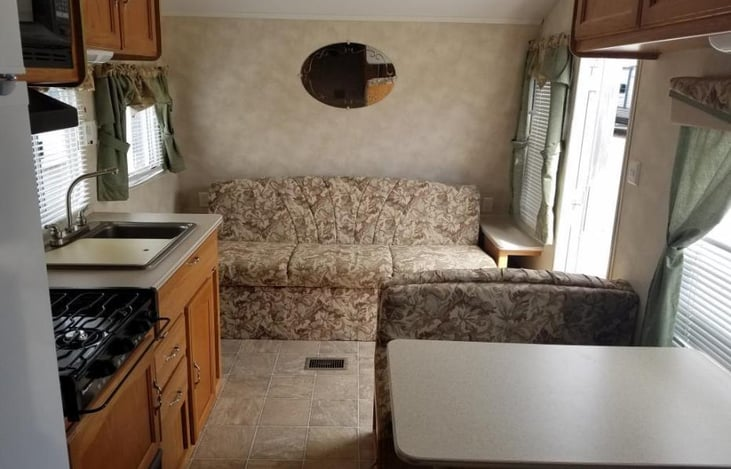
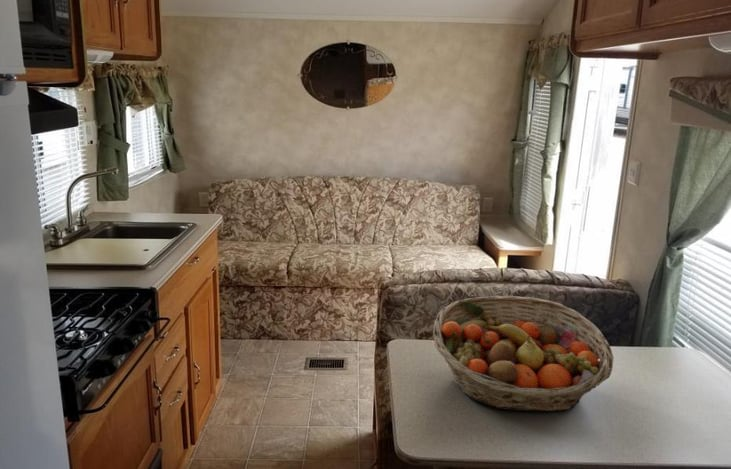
+ fruit basket (518, 351)
